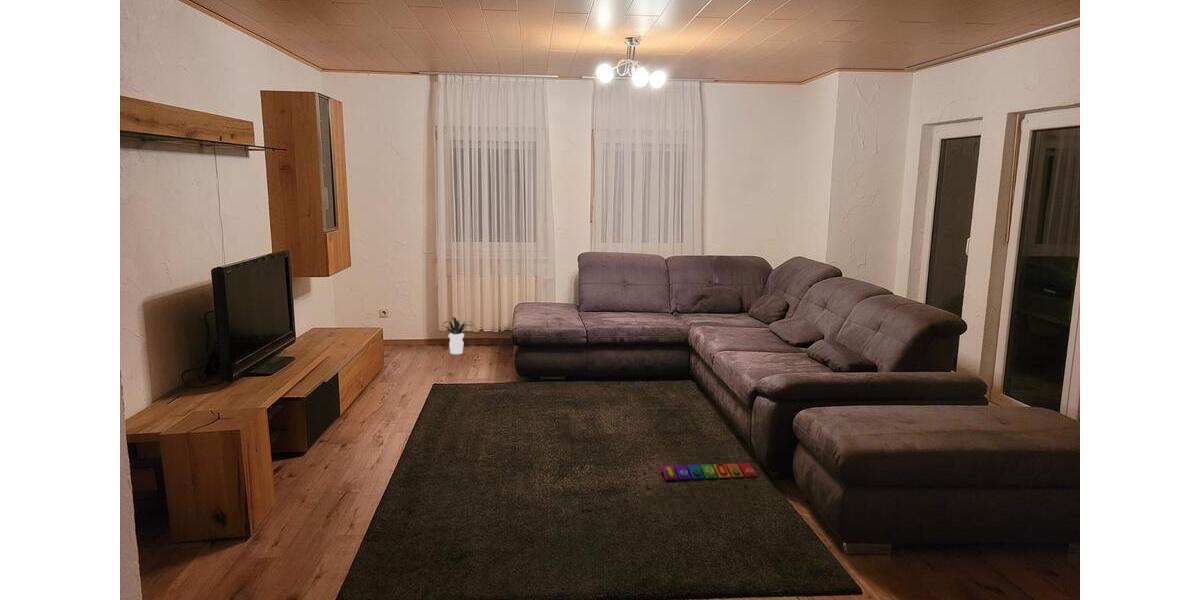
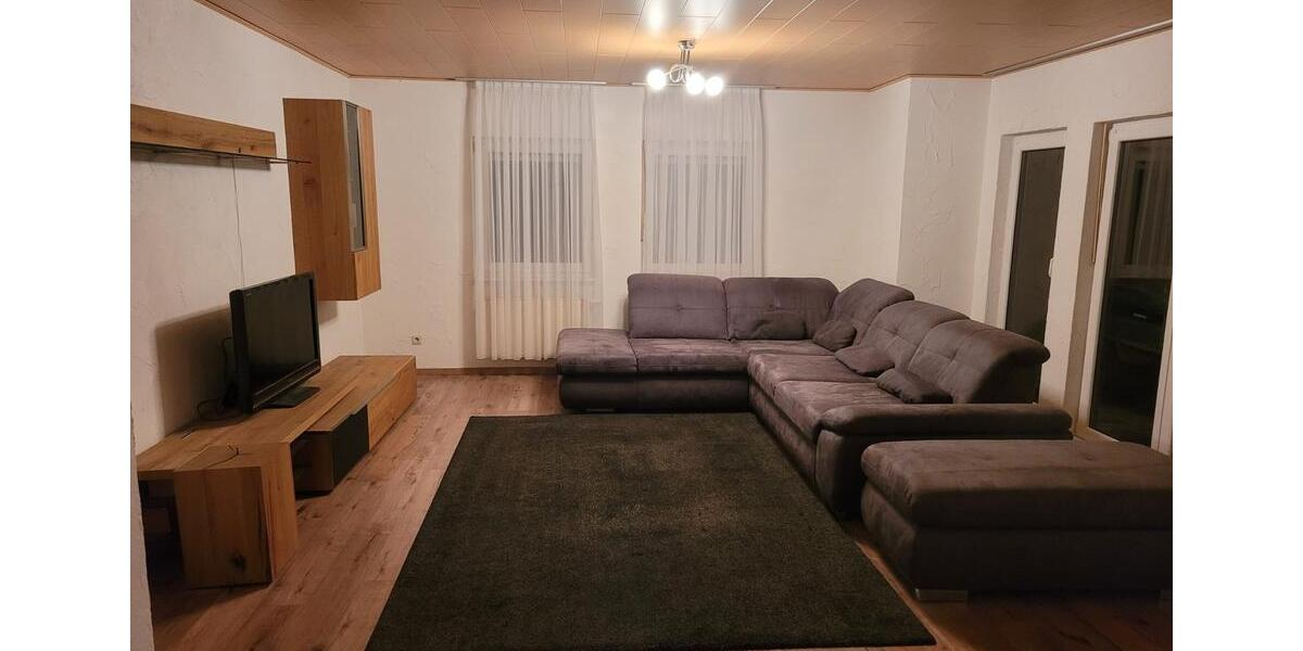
- potted plant (456, 336)
- knob puzzle (708, 469)
